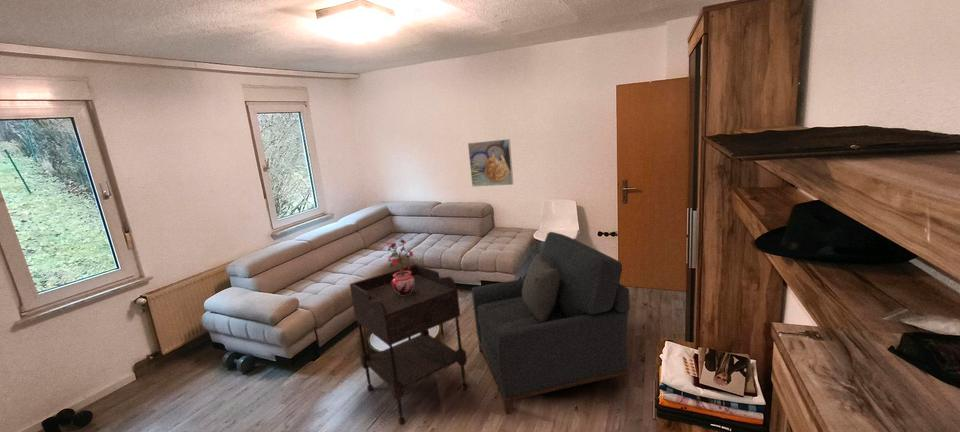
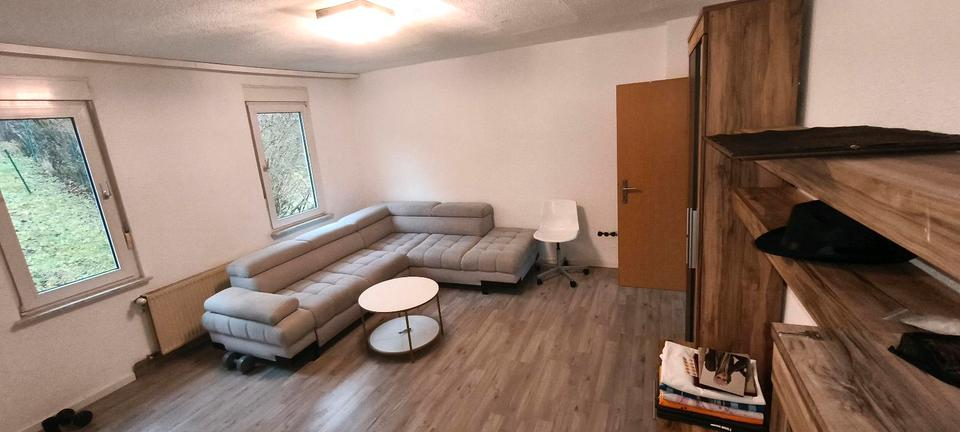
- potted plant (401, 265)
- armchair (541, 309)
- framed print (490, 163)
- side table (411, 336)
